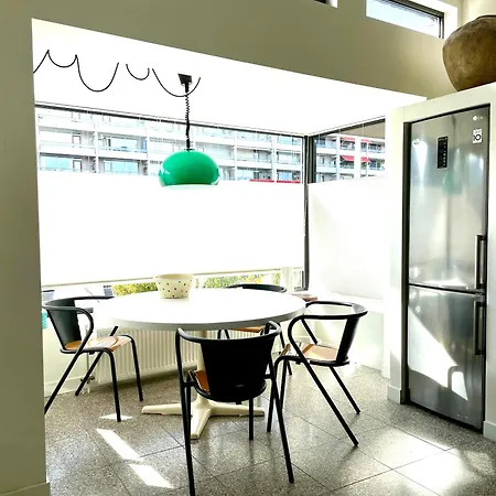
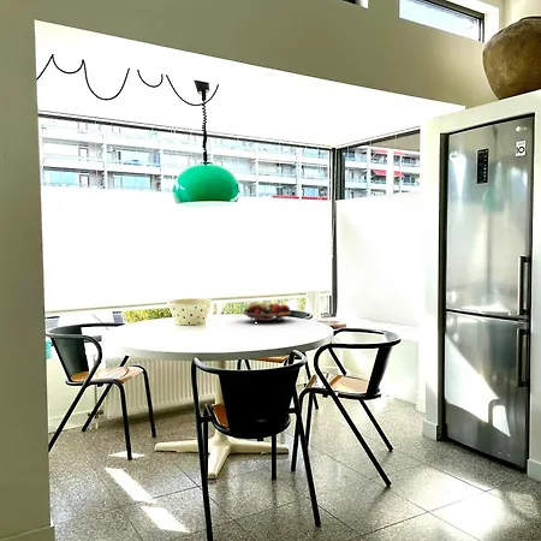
+ fruit basket (267, 310)
